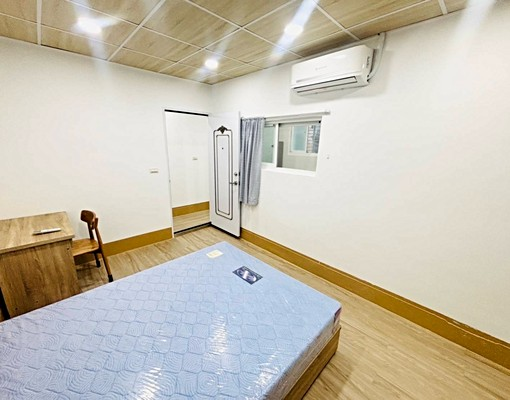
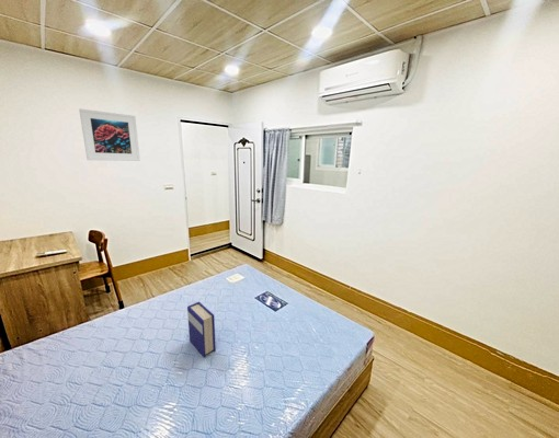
+ hardback book (201, 327)
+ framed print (112, 137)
